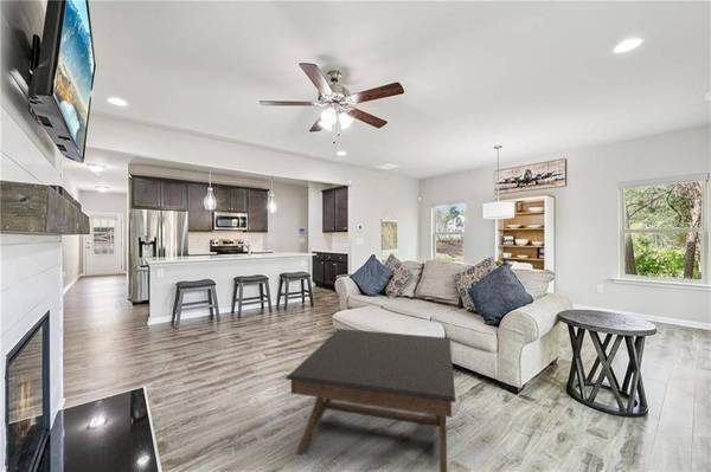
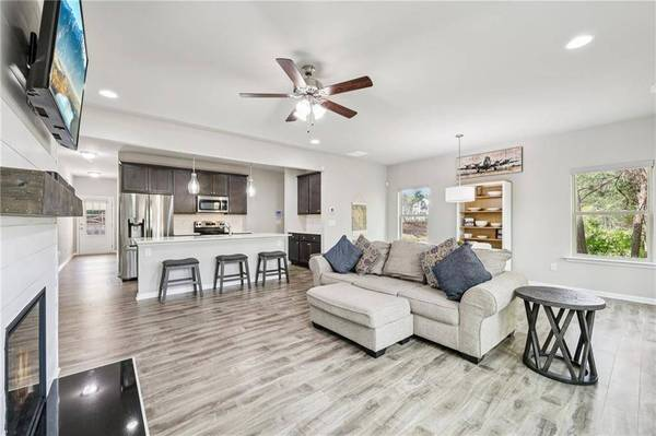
- coffee table (380, 388)
